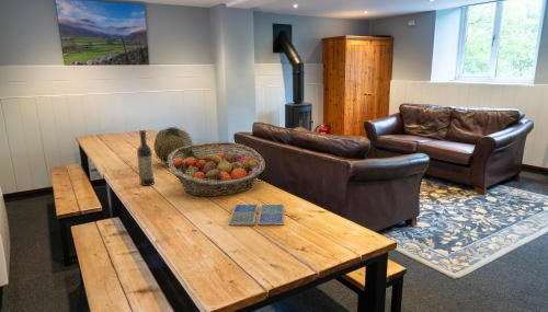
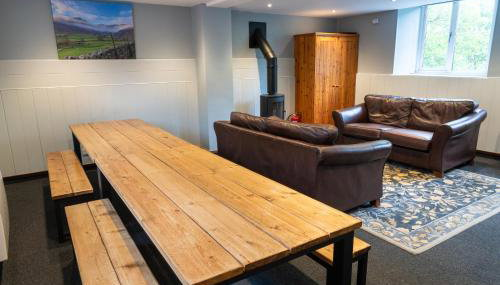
- decorative ball (173, 146)
- drink coaster (255, 213)
- wine bottle (145, 157)
- fruit basket (217, 167)
